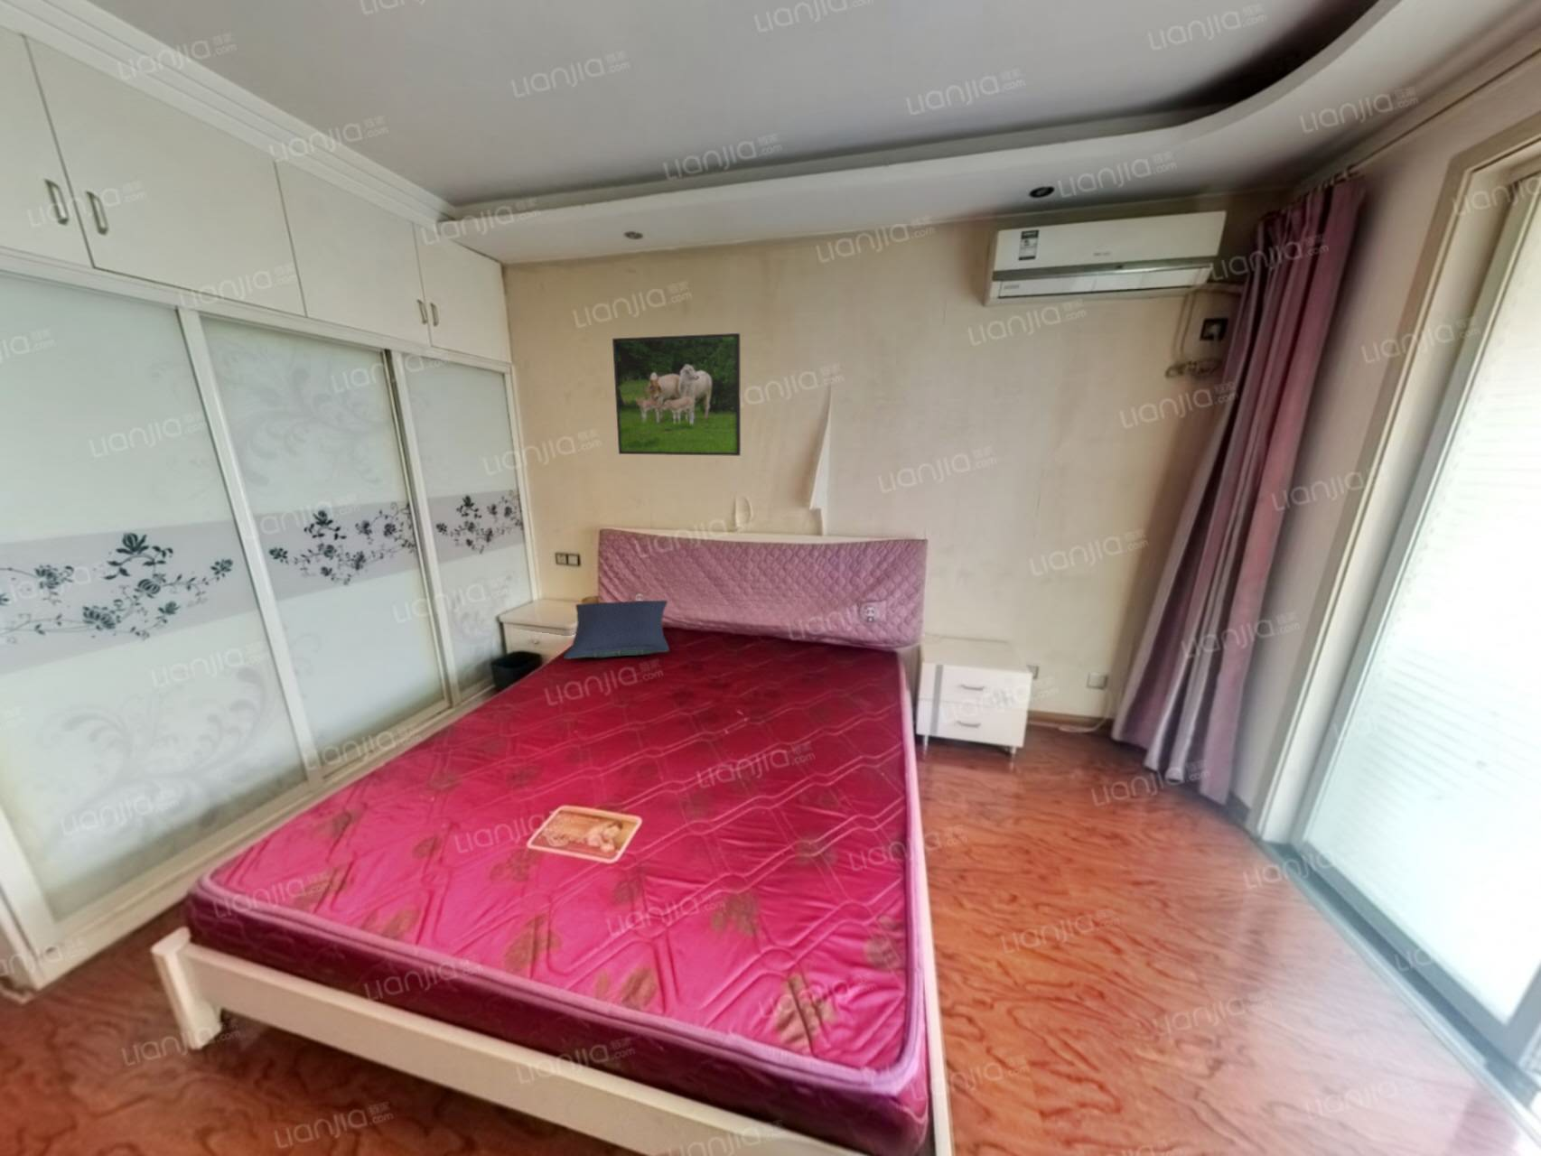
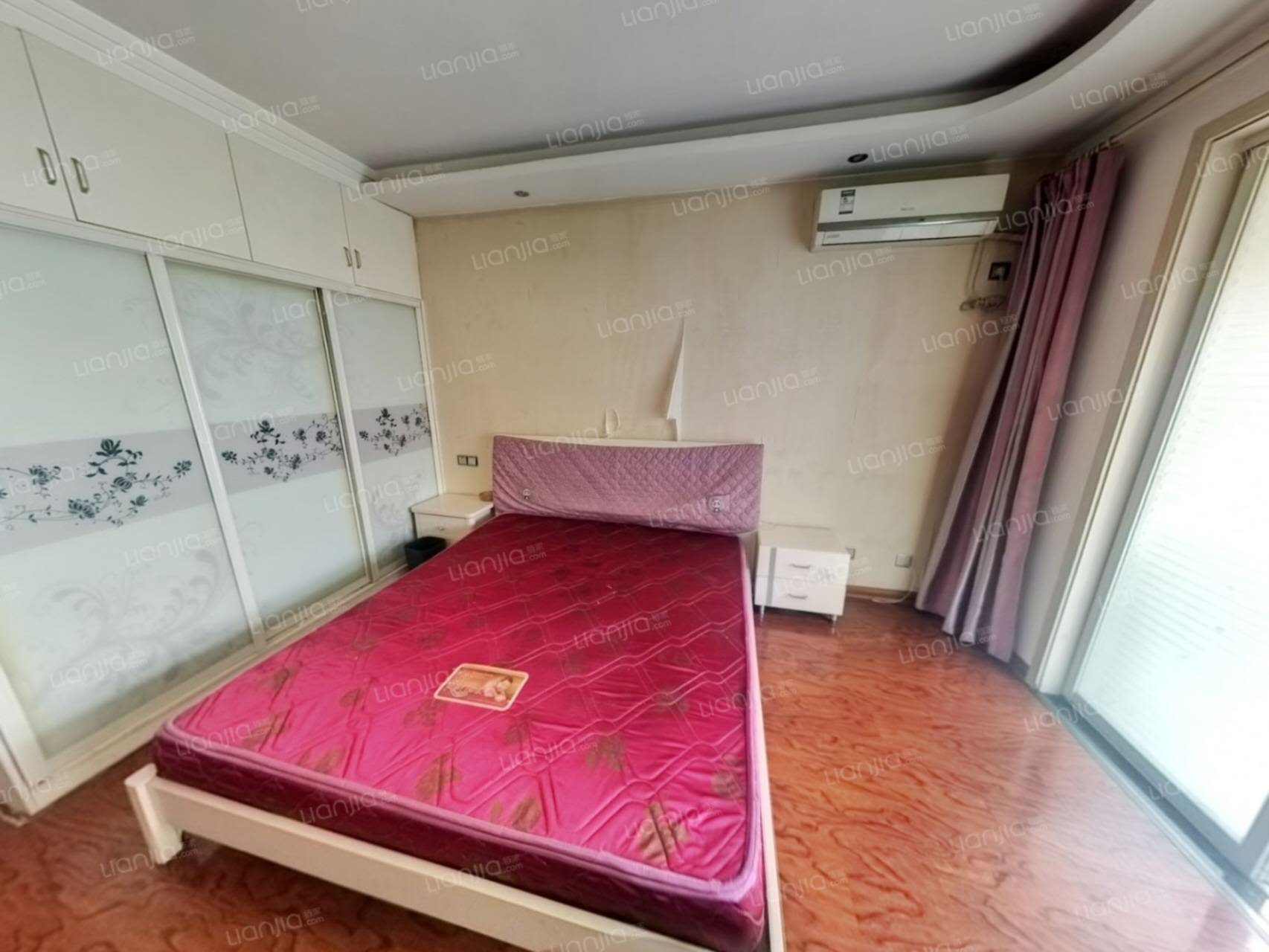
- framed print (675, 397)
- pillow (619, 627)
